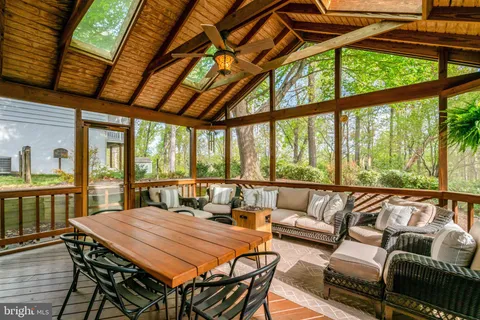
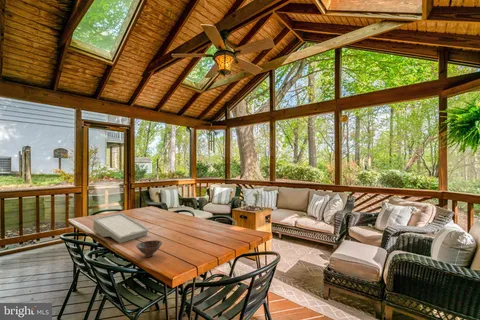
+ swimming pool (120, 225)
+ bowl (149, 249)
